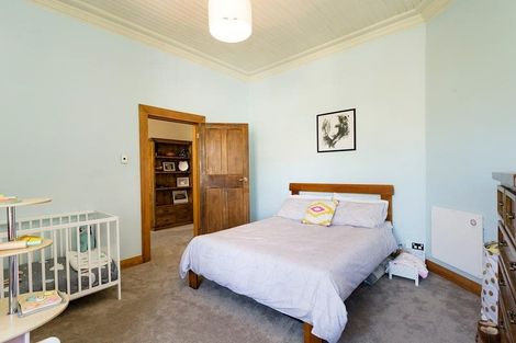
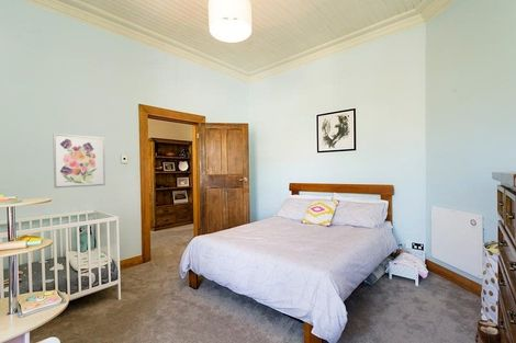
+ wall art (80, 161)
